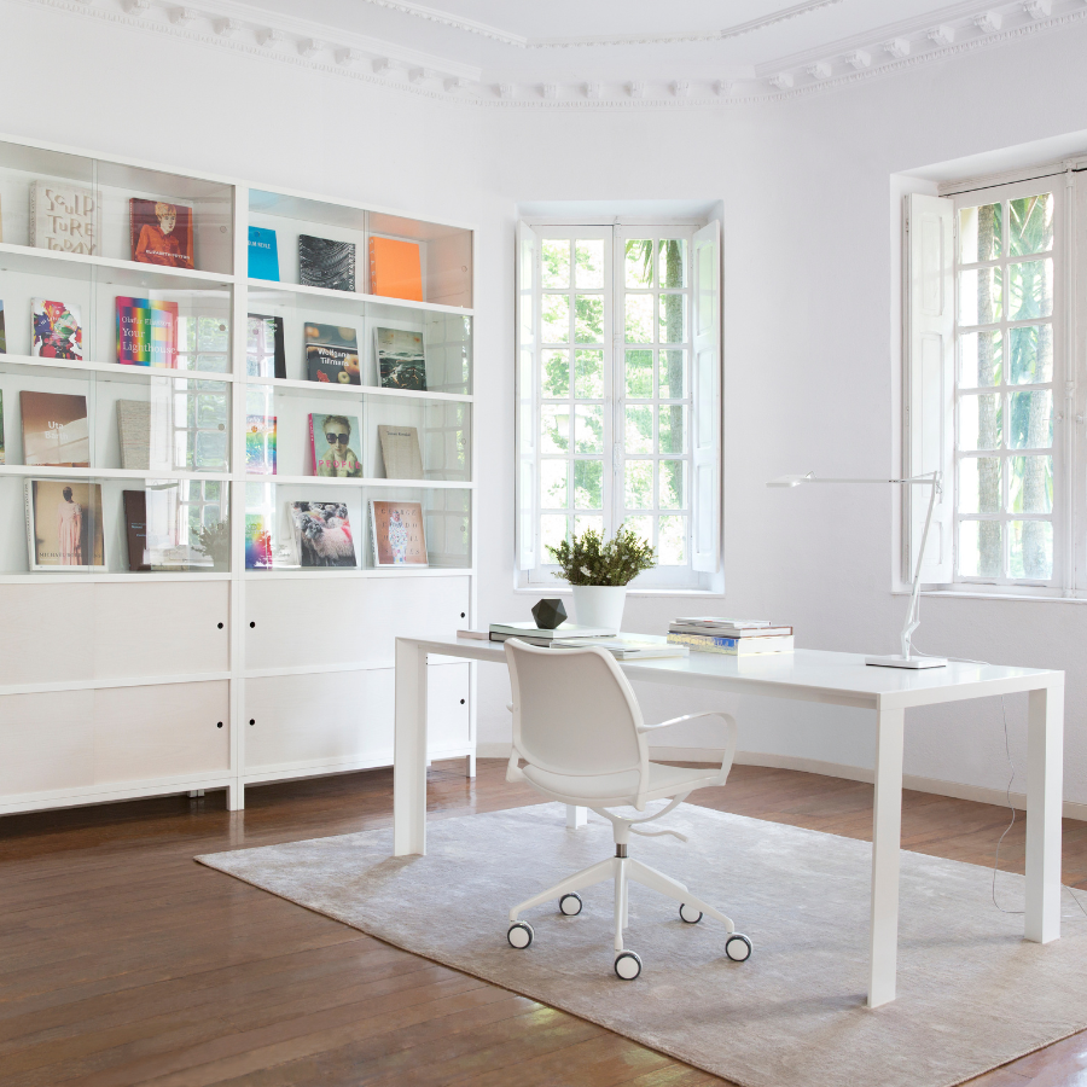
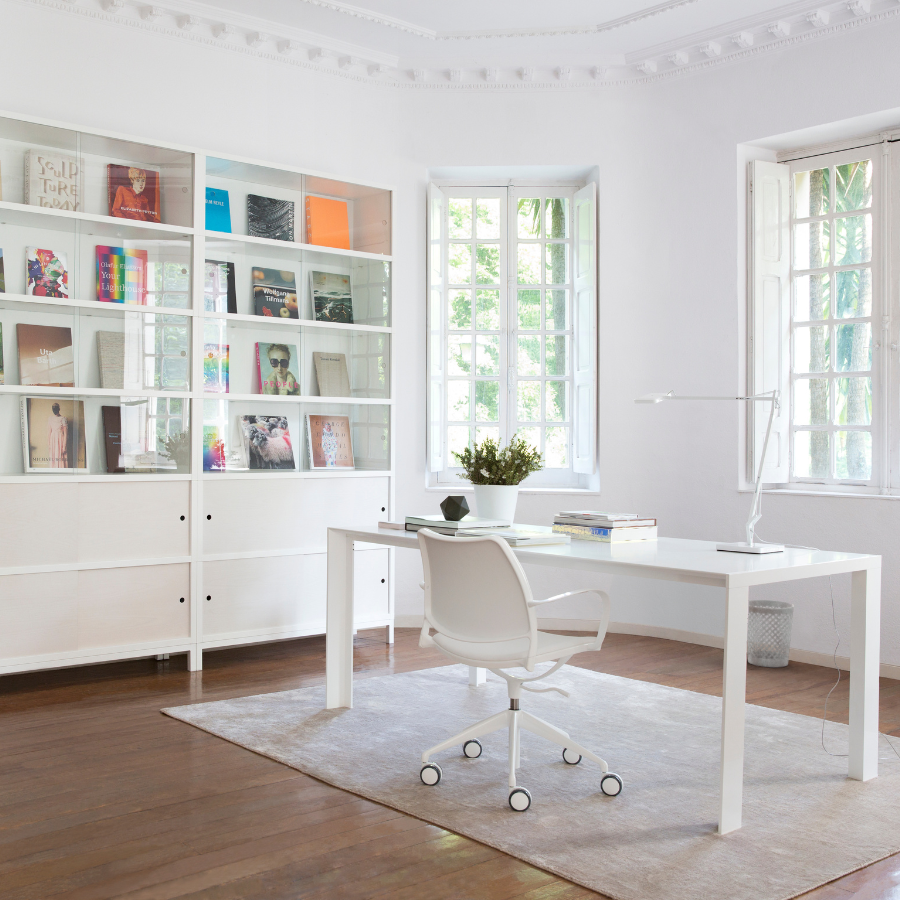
+ wastebasket (768, 633)
